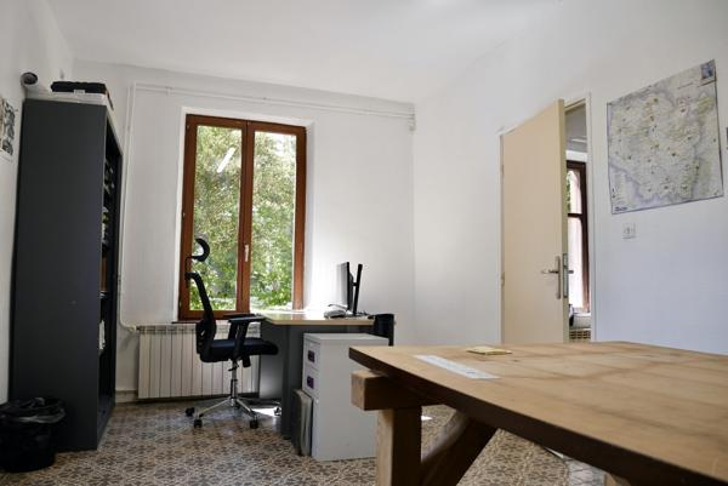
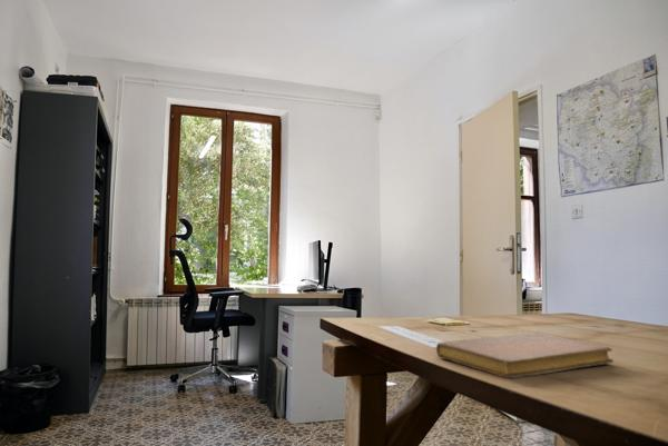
+ notebook (522, 351)
